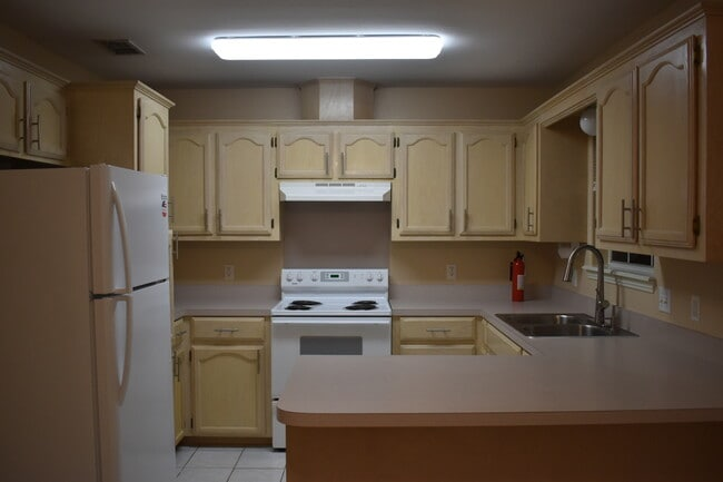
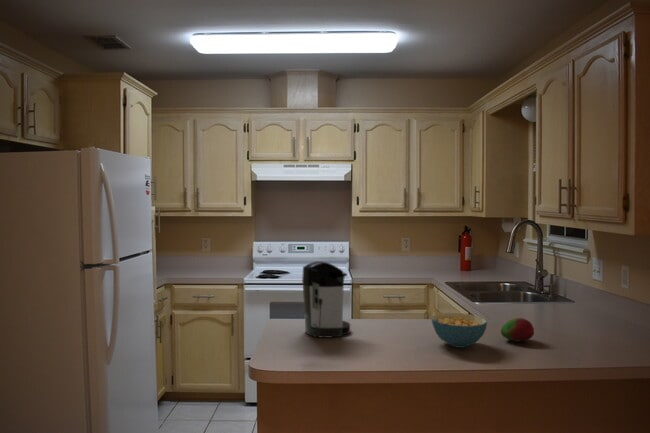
+ cereal bowl (458, 332)
+ fruit (517, 329)
+ coffee maker (329, 299)
